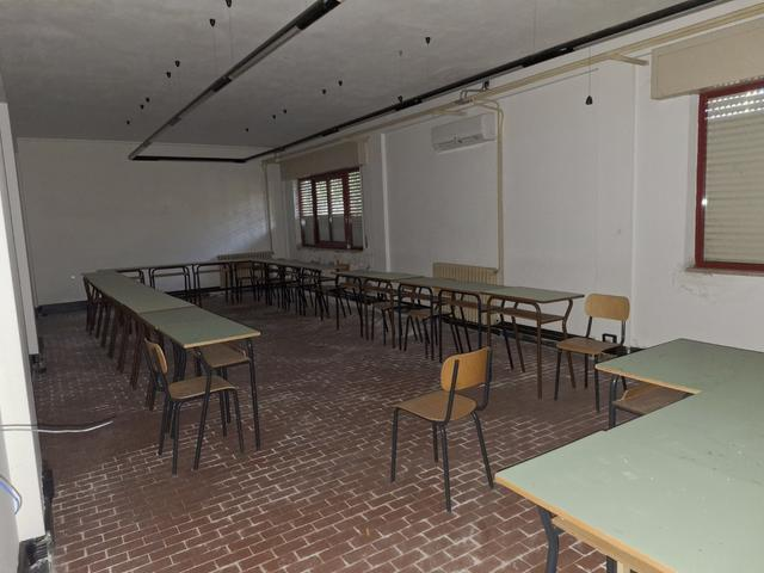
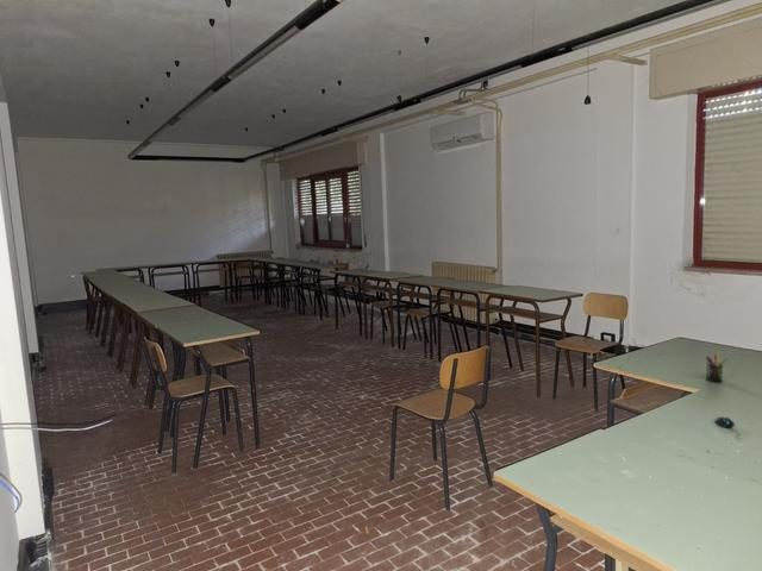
+ pen holder (716, 366)
+ mouse (727, 425)
